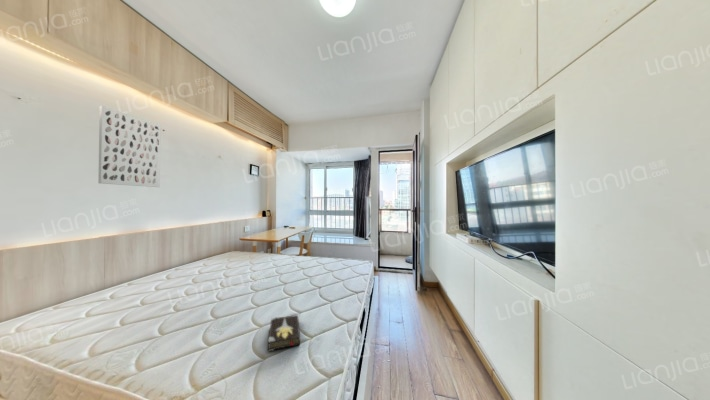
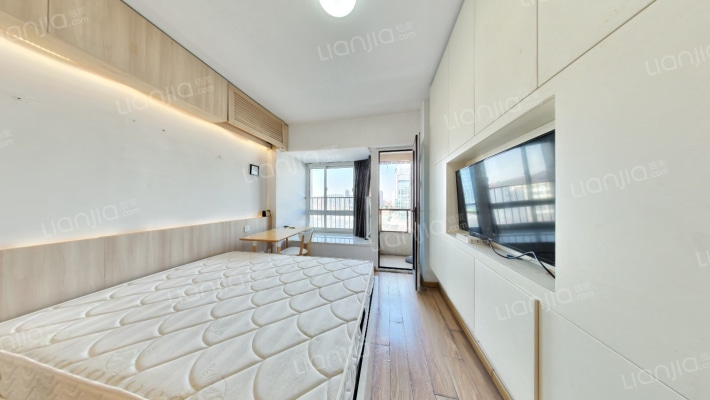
- wall art (133, 151)
- hardback book (284, 330)
